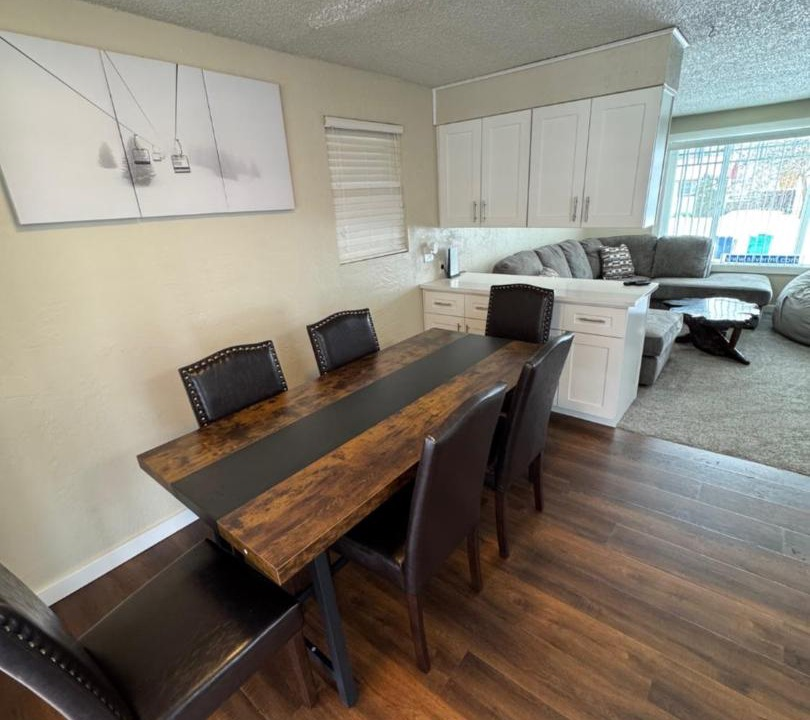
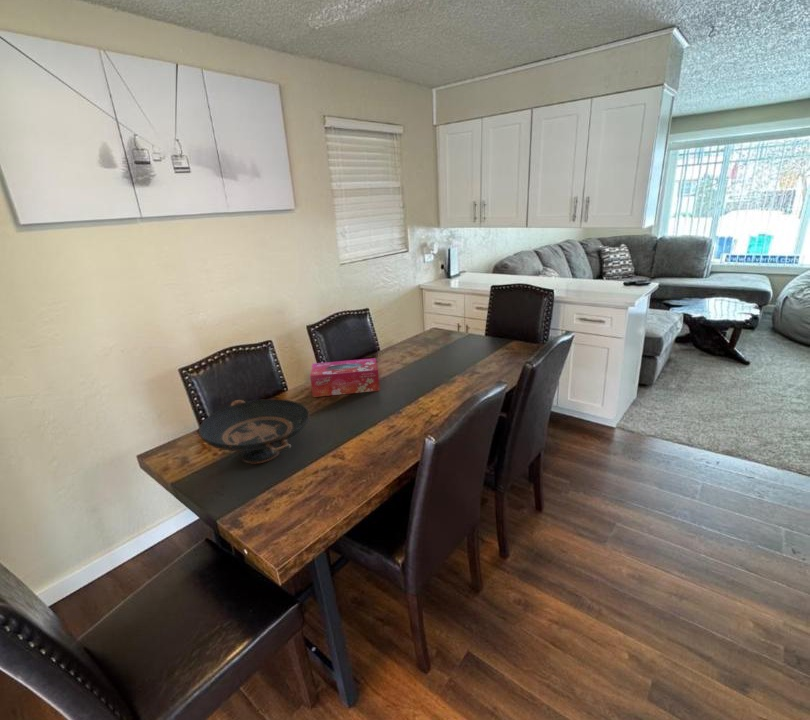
+ decorative bowl (259, 435)
+ tissue box (345, 376)
